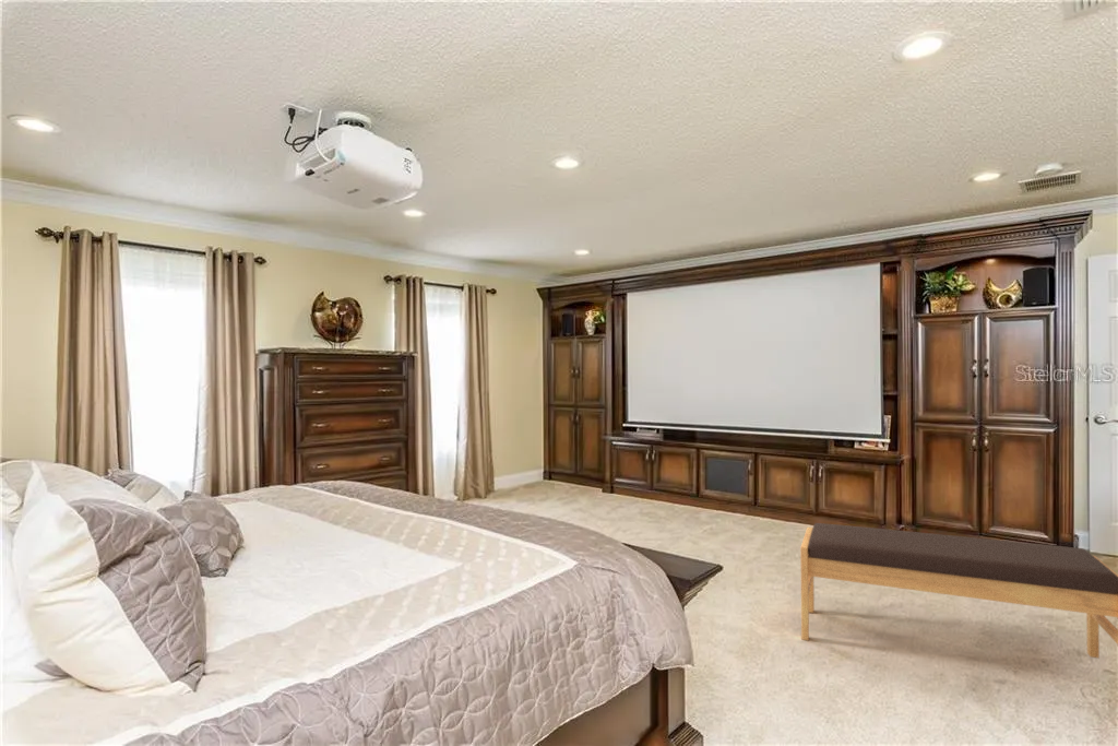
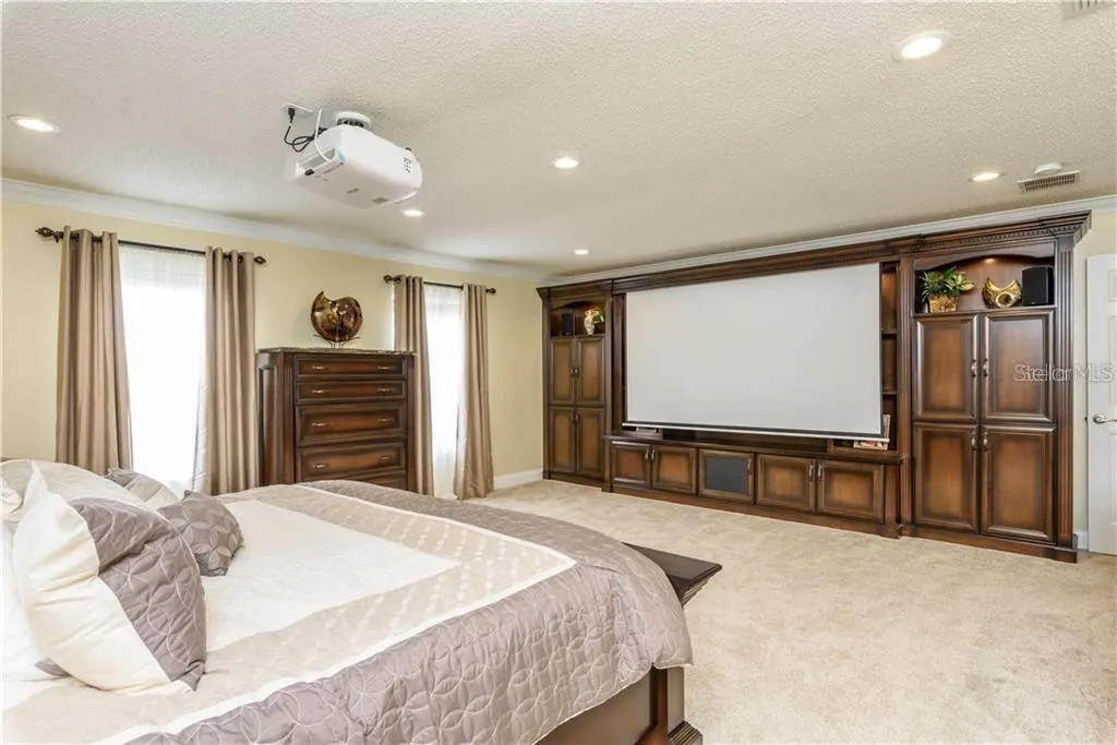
- bench (943, 593)
